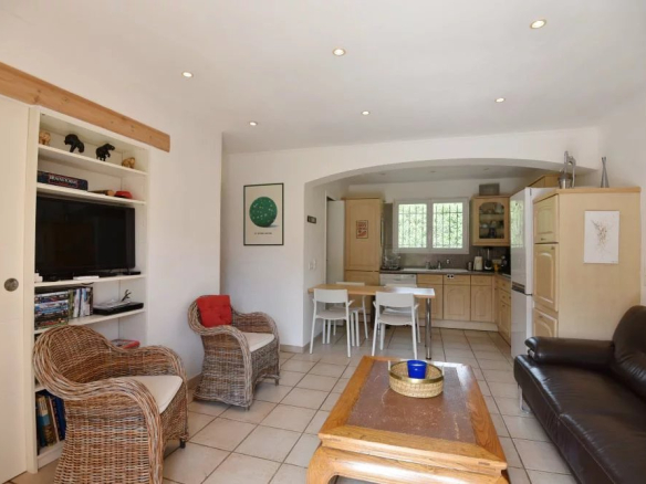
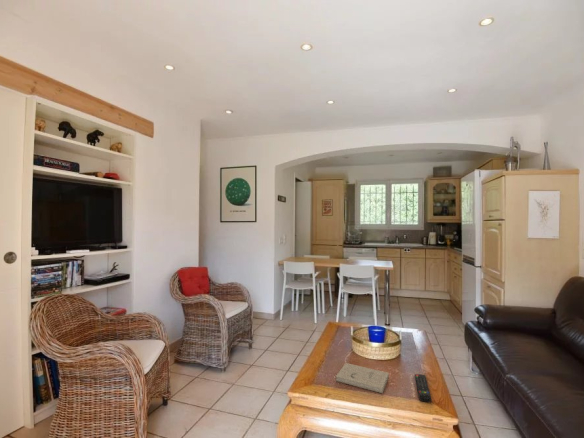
+ remote control (422, 386)
+ book (362, 376)
